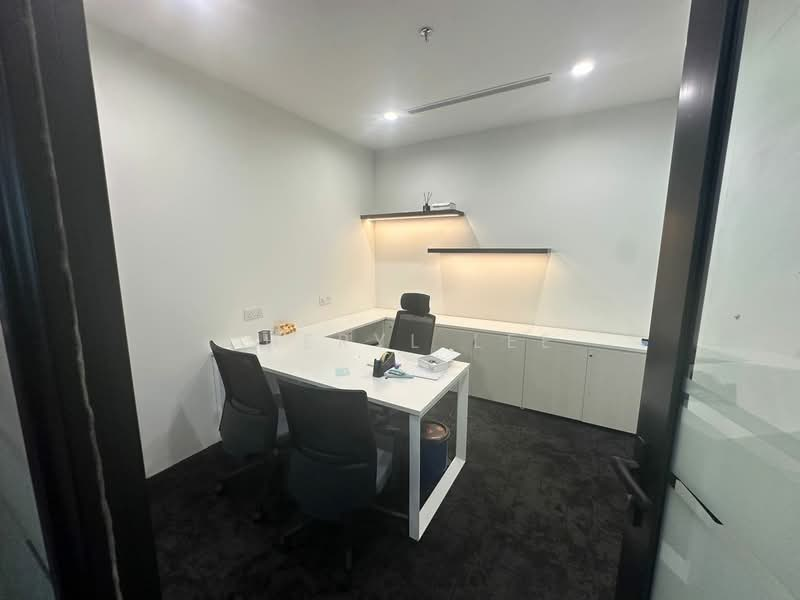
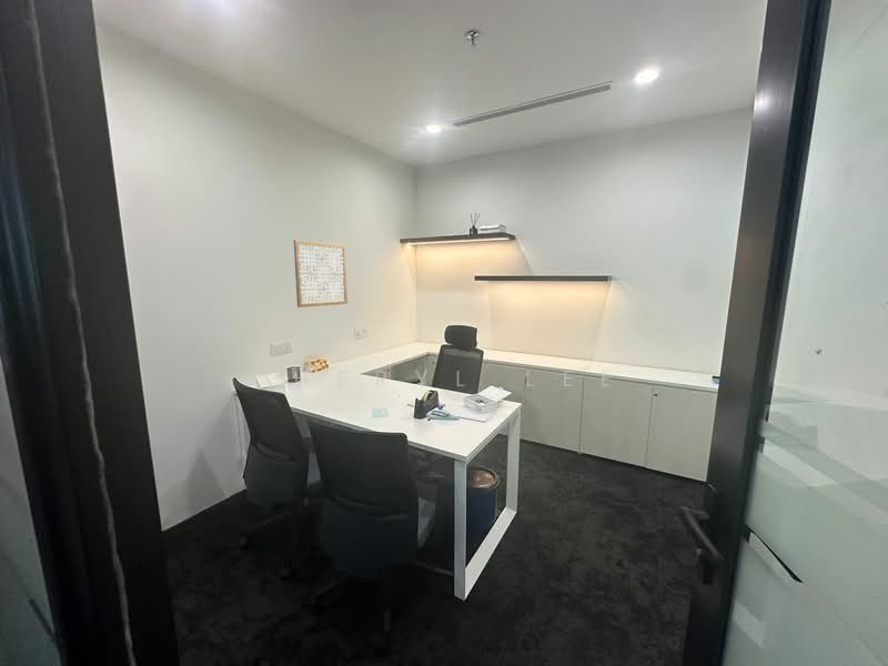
+ wall art (322, 272)
